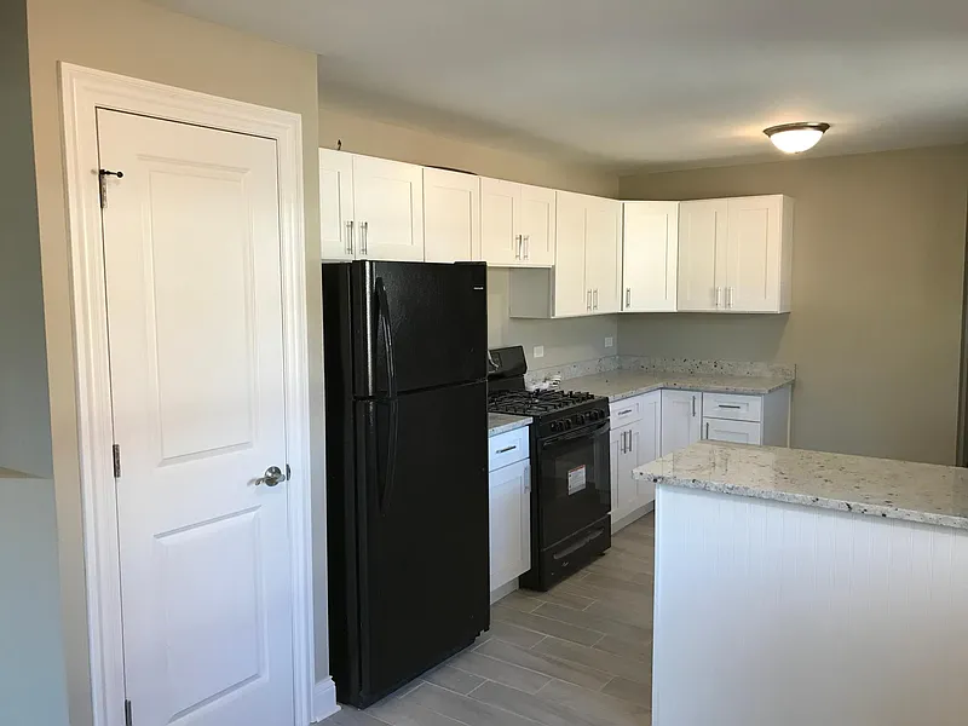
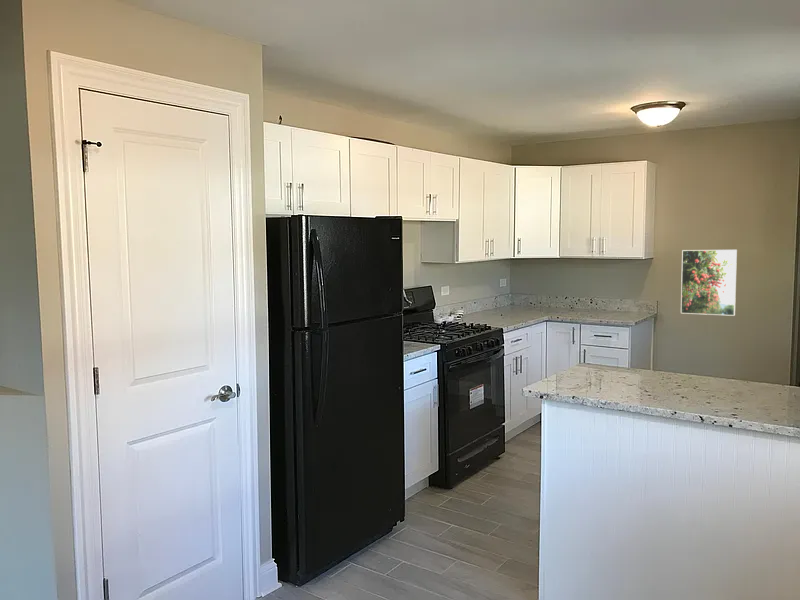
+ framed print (708, 282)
